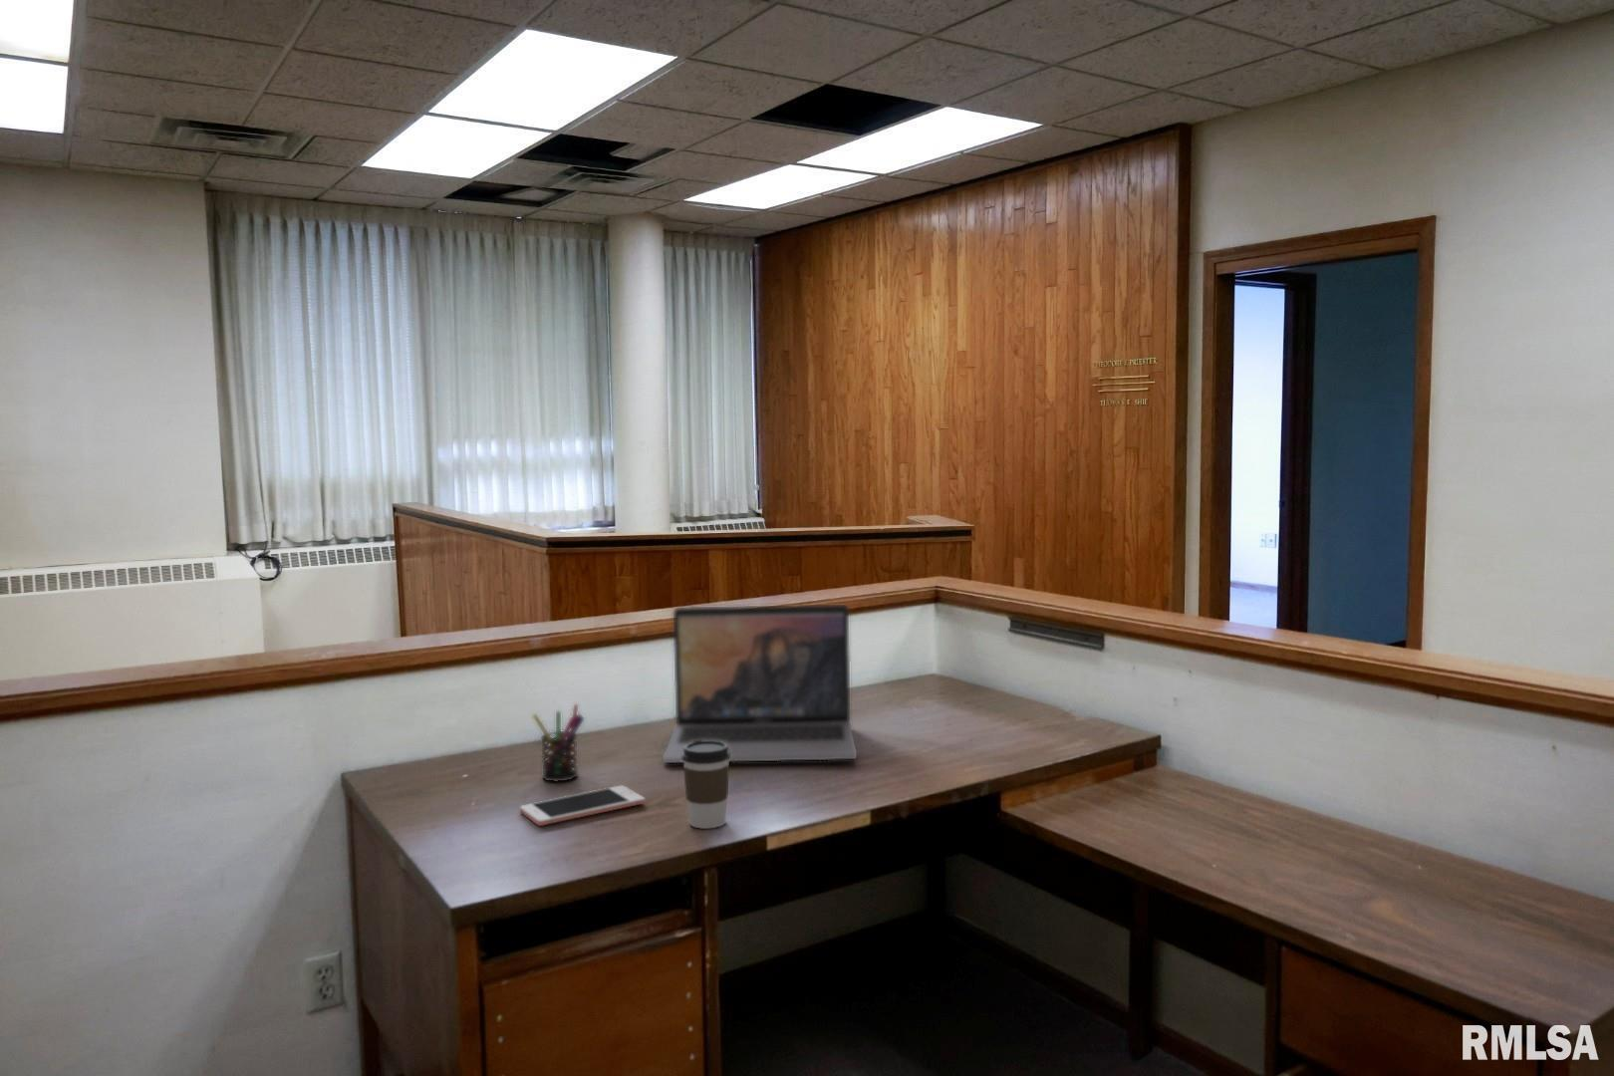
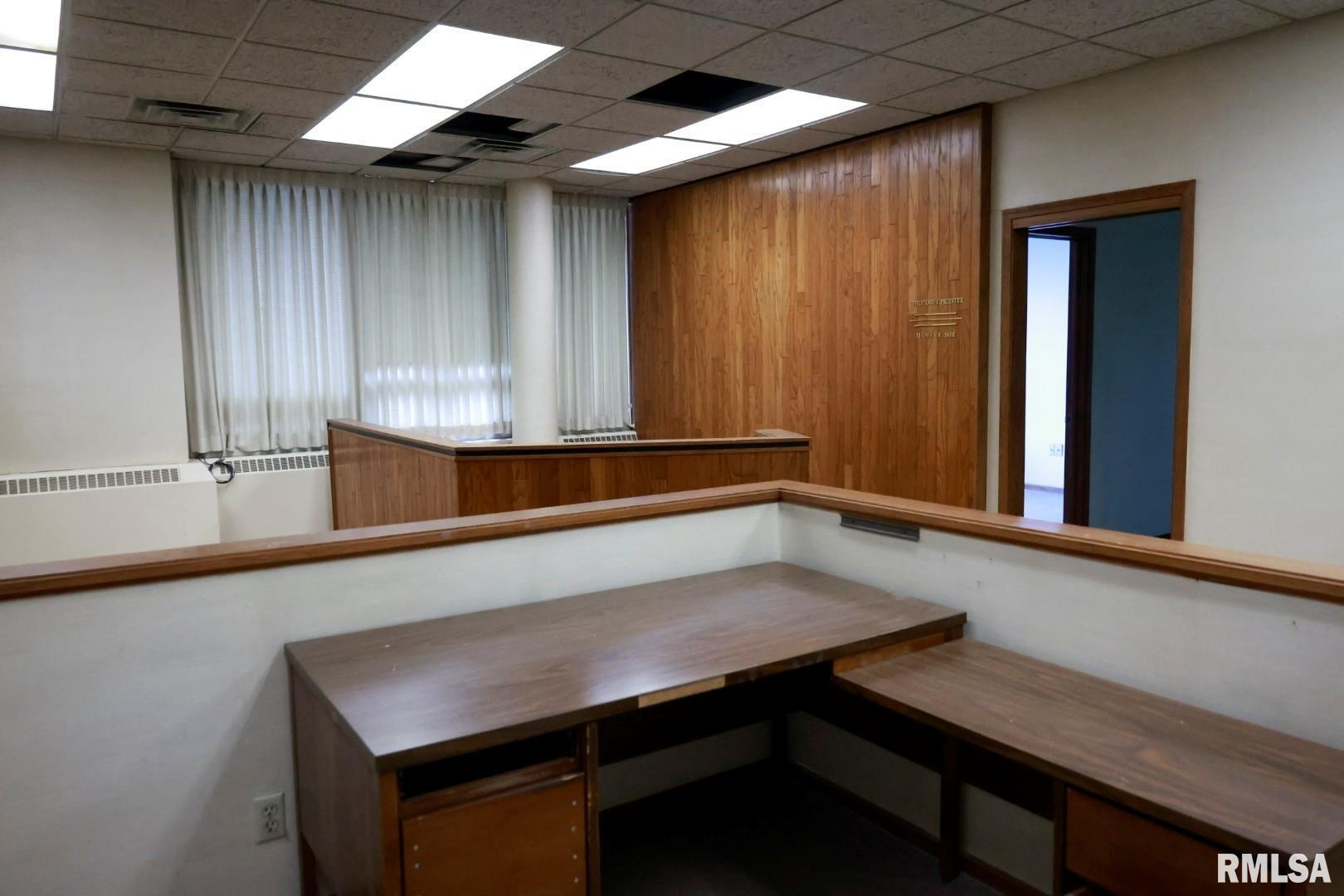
- coffee cup (706, 784)
- laptop (760, 681)
- cell phone (582, 805)
- pen holder (561, 740)
